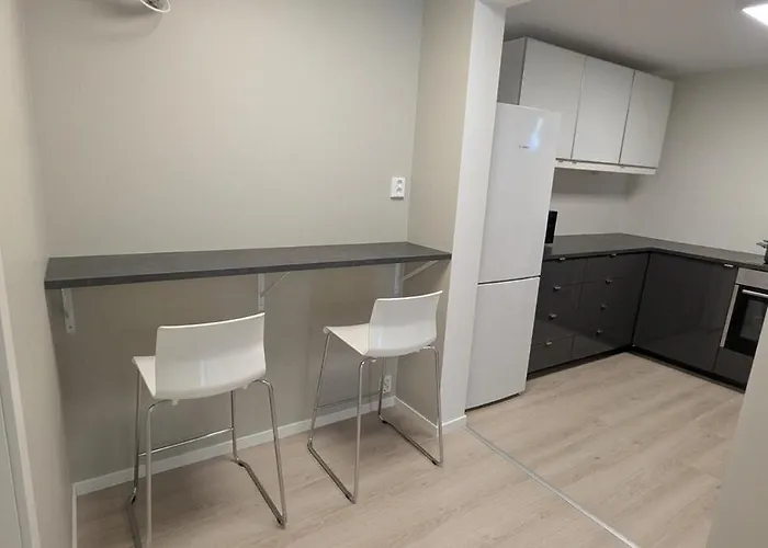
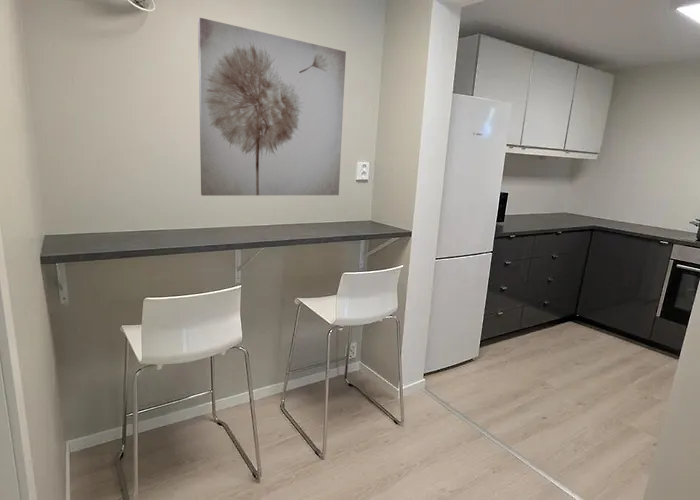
+ wall art (277, 118)
